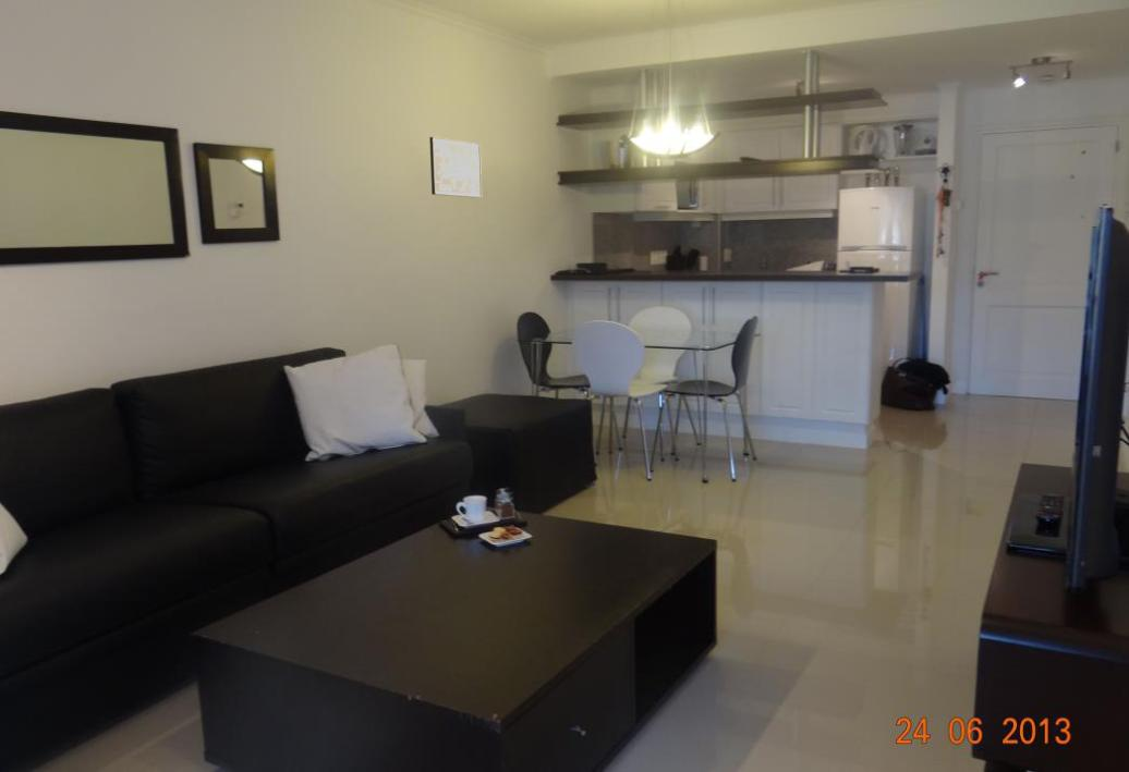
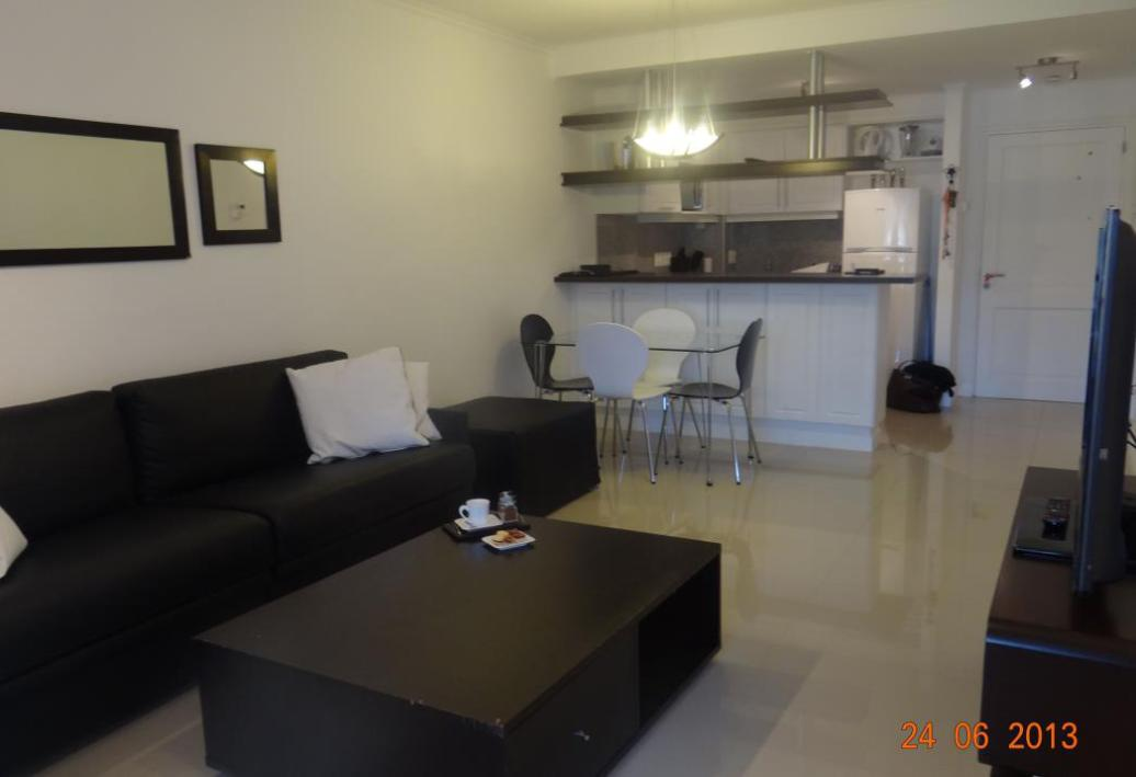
- wall art (457, 168)
